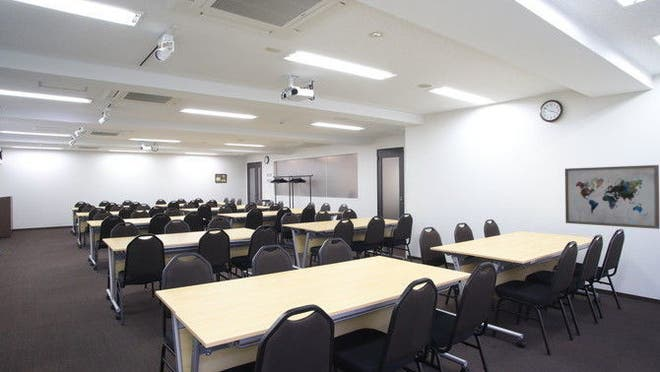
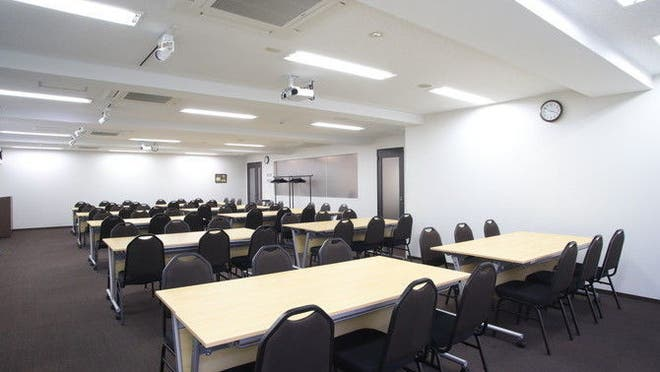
- wall art (608, 196)
